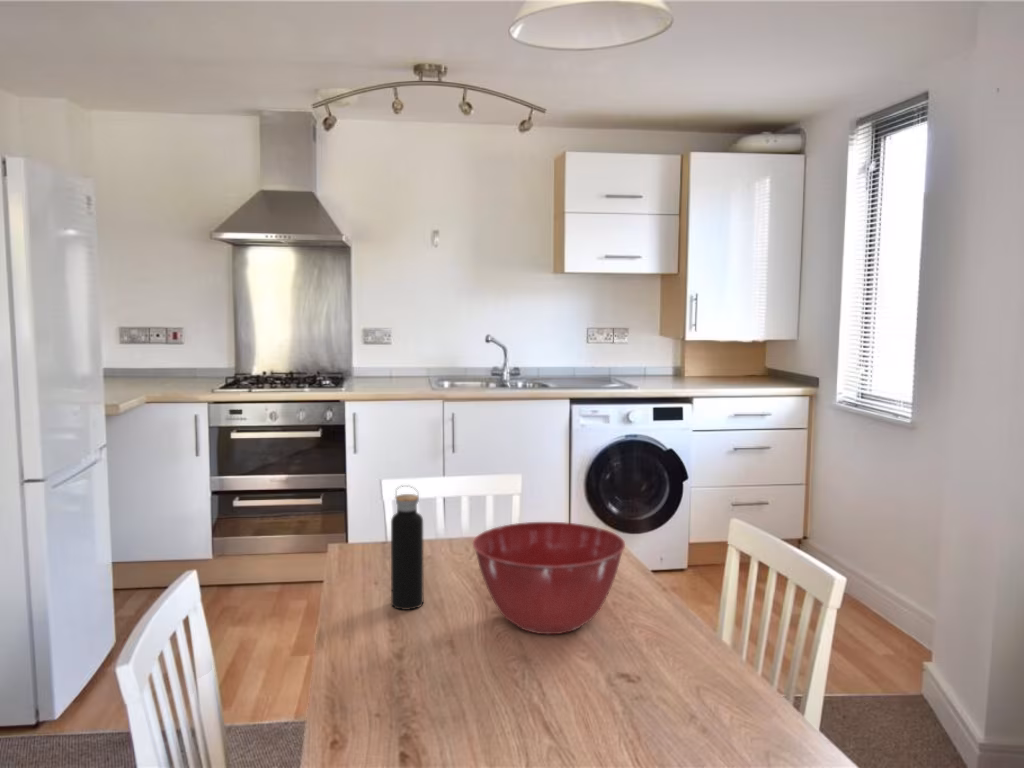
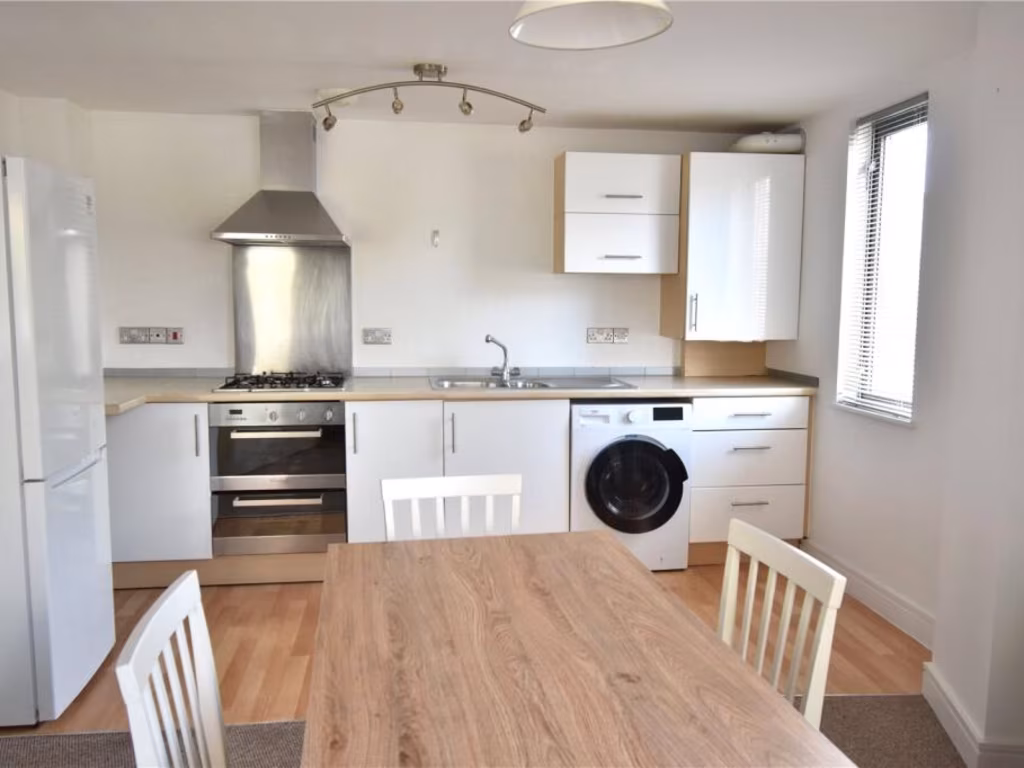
- mixing bowl (548, 580)
- water bottle (407, 545)
